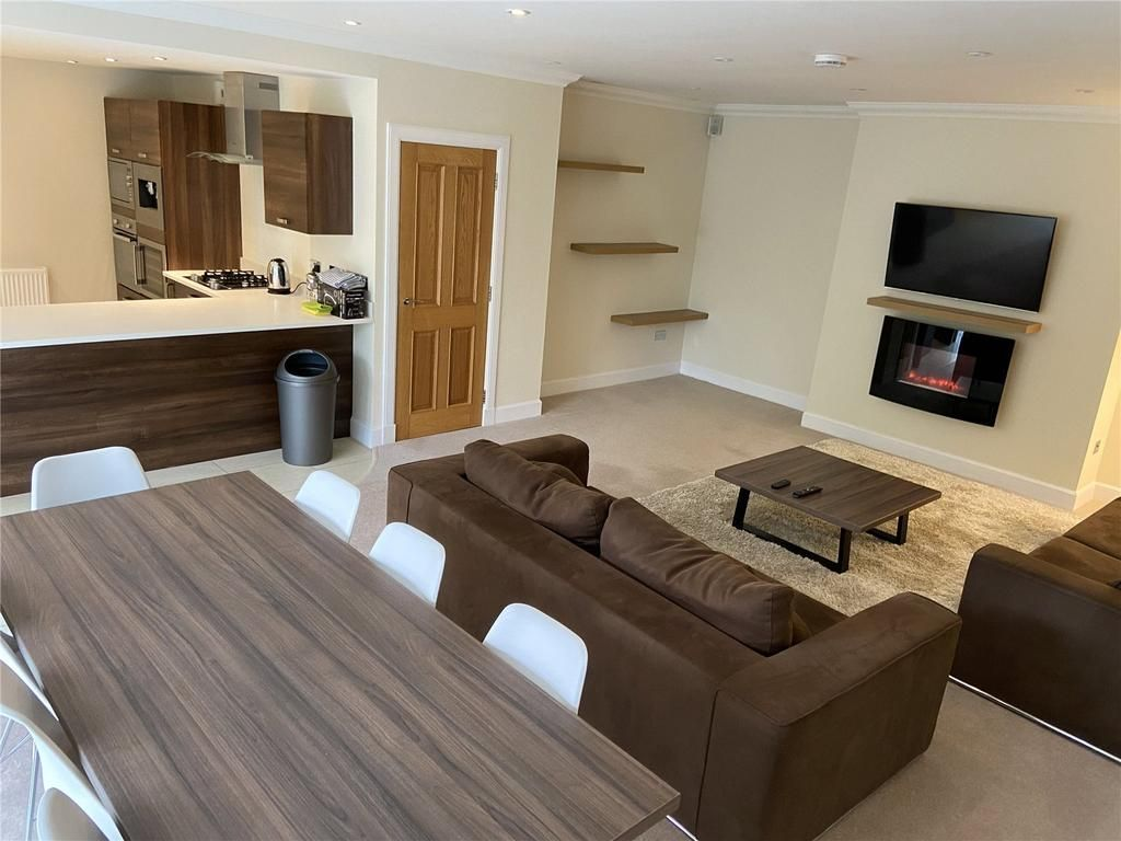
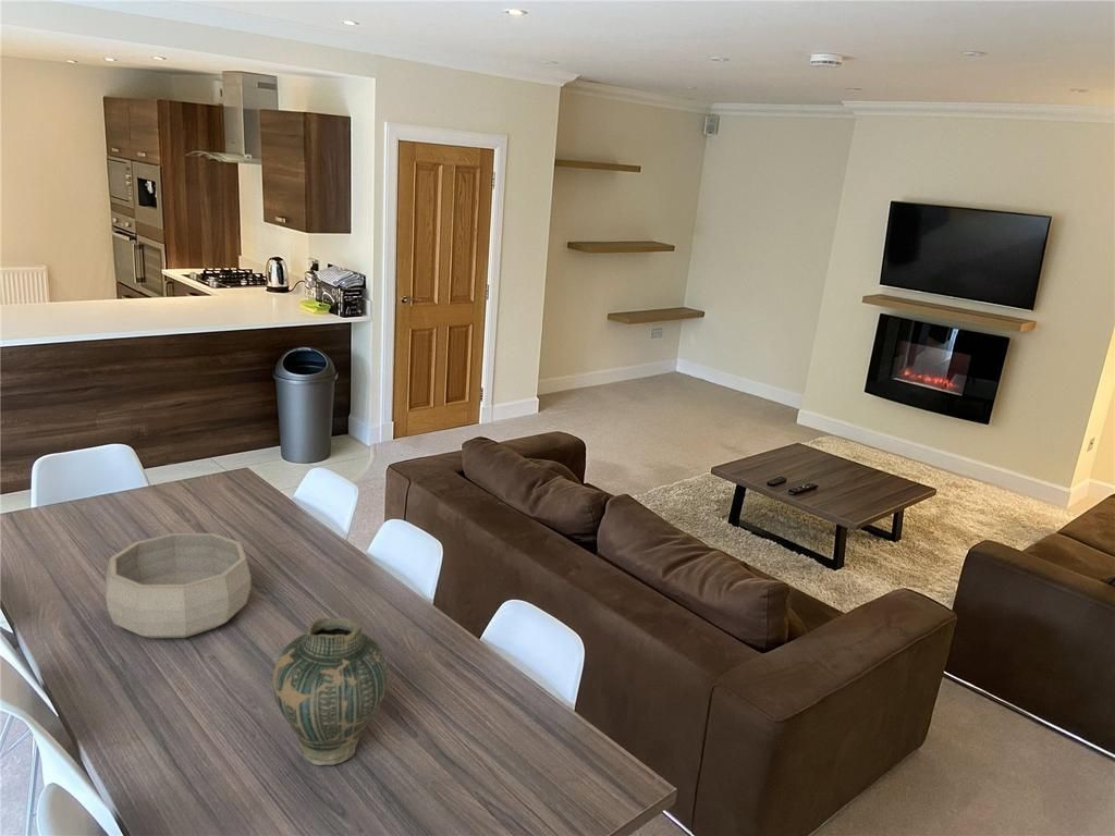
+ decorative bowl (180, 586)
+ vase (331, 688)
